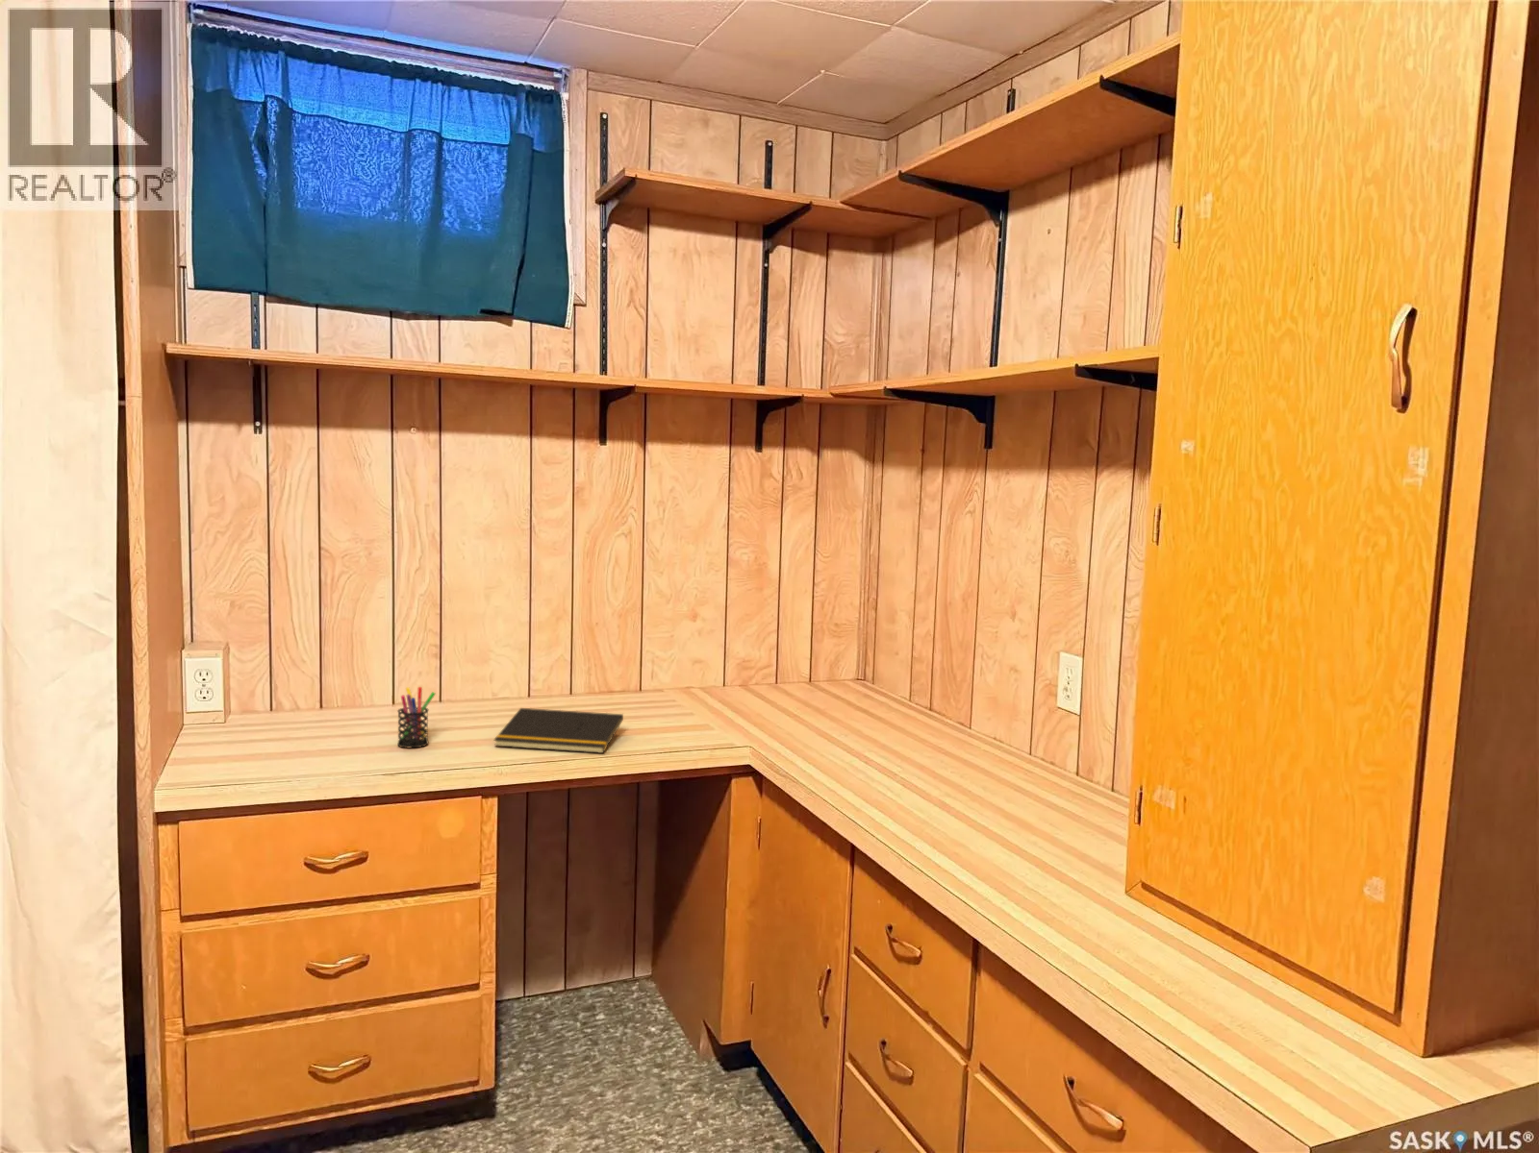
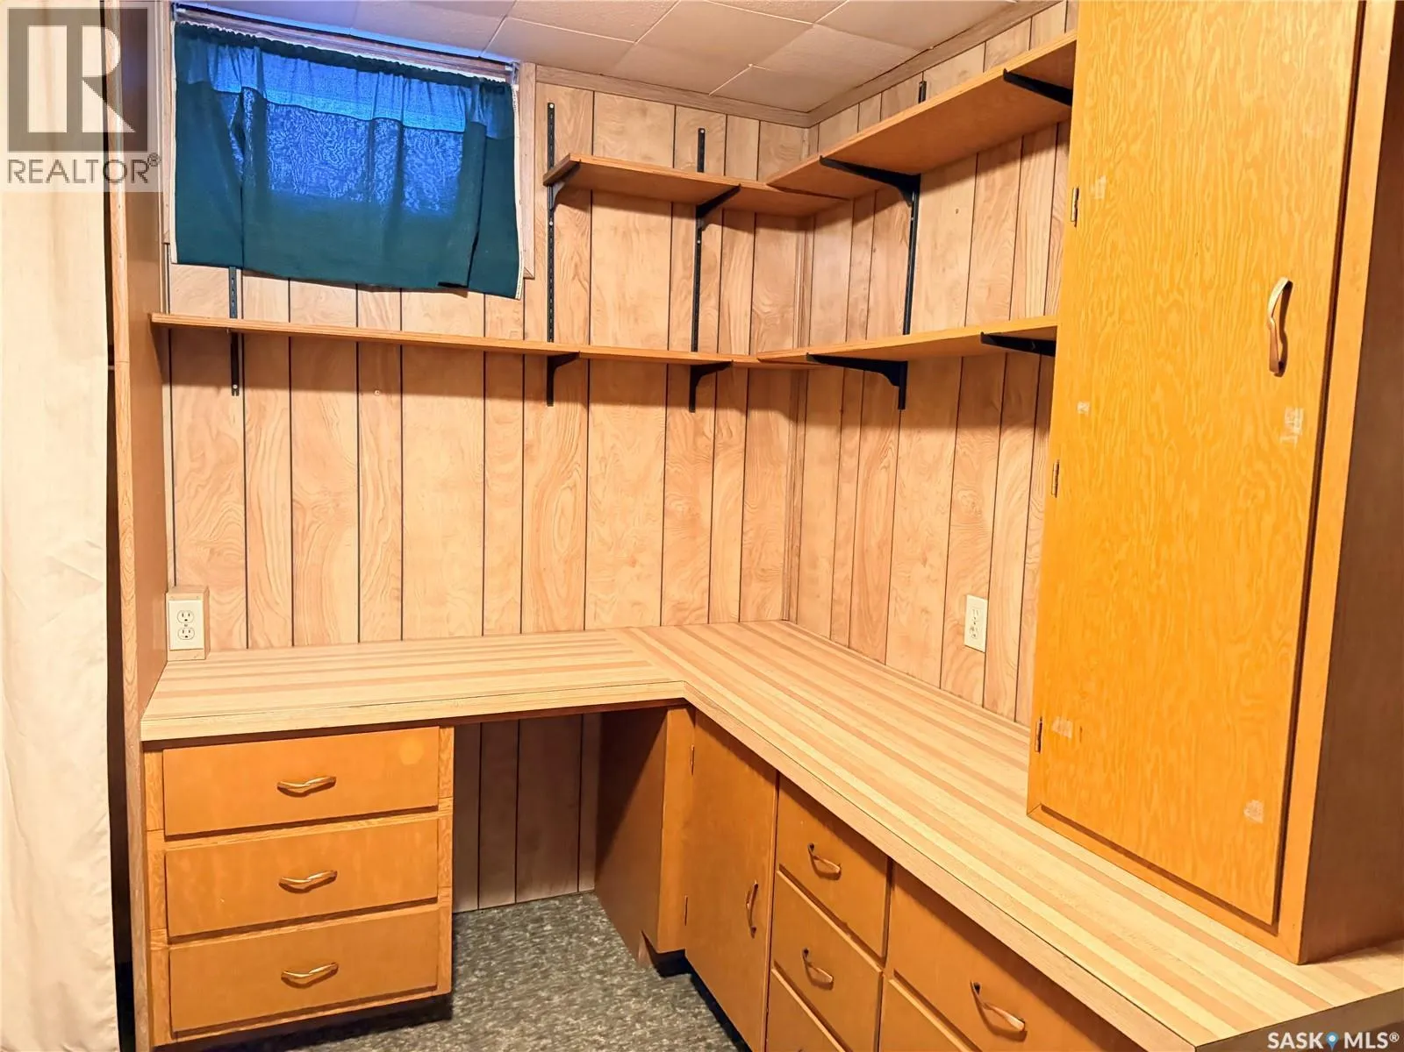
- pen holder (417, 713)
- notepad (560, 729)
